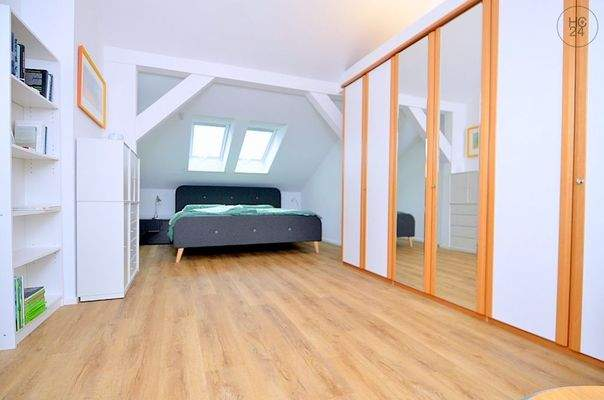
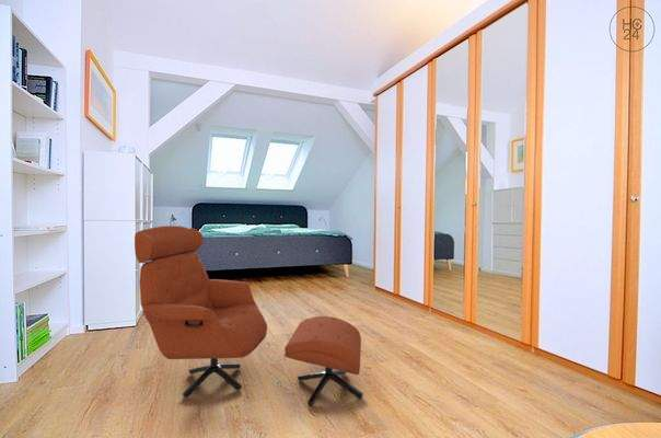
+ armchair (254, 306)
